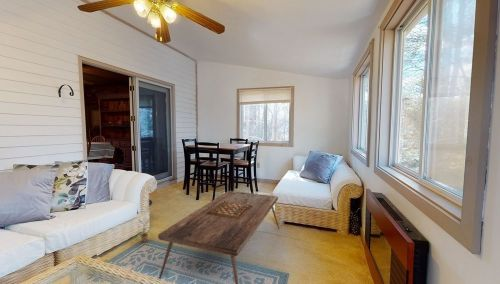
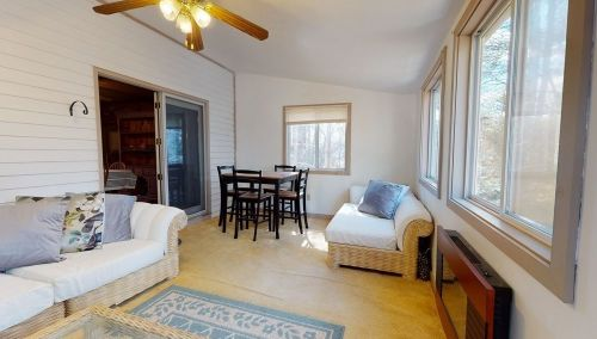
- potted plant (141, 229)
- coffee table (231, 228)
